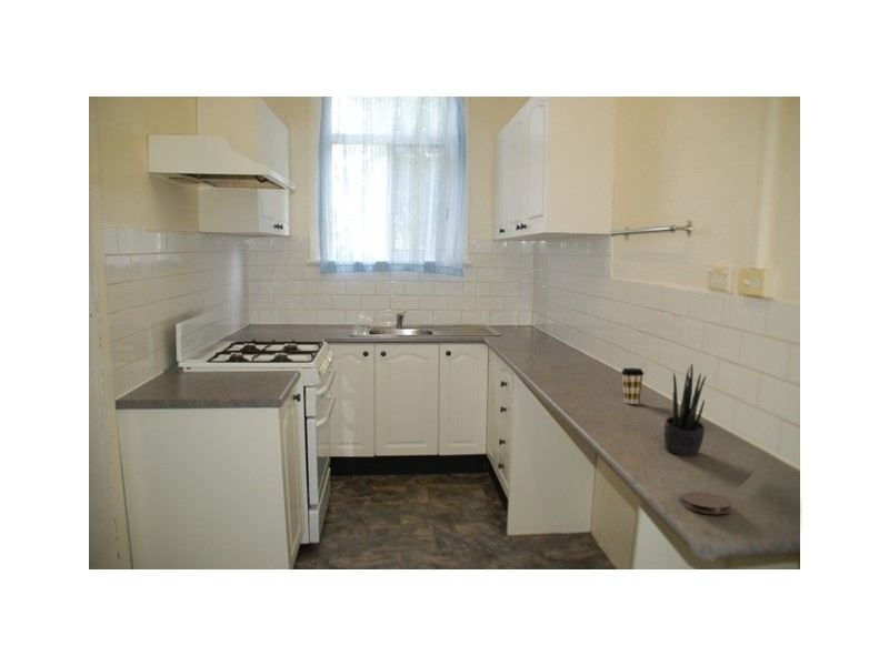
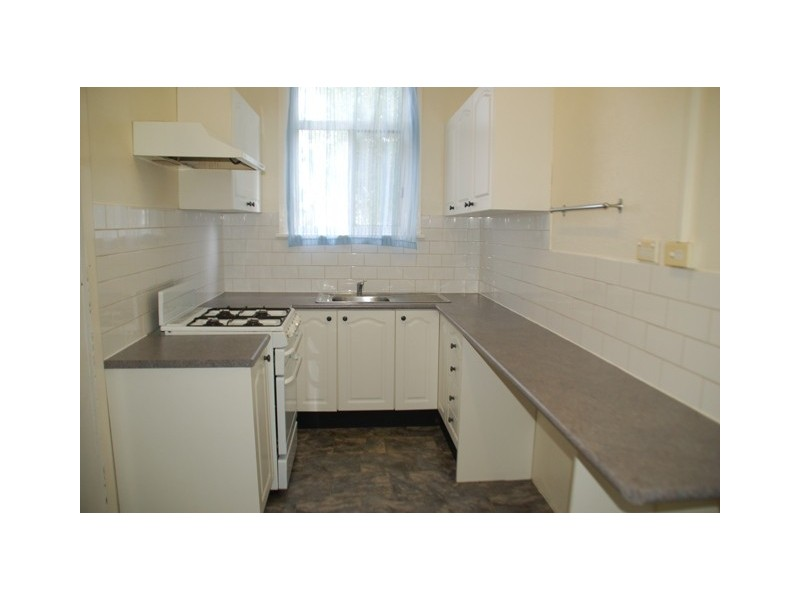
- potted plant (686, 410)
- coaster (706, 502)
- coffee cup (631, 385)
